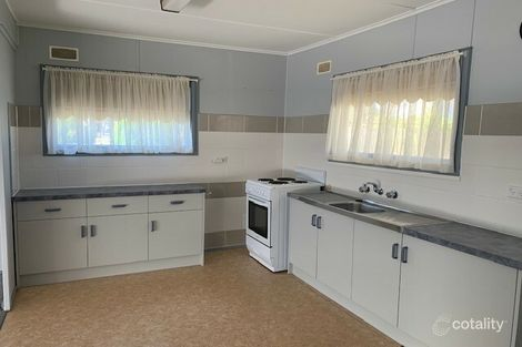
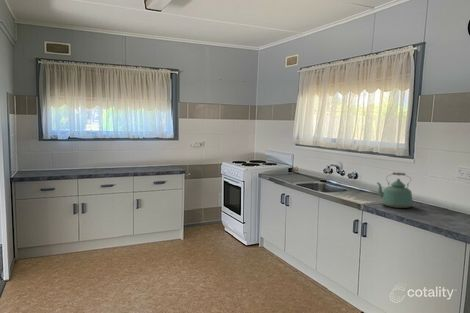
+ kettle (394, 188)
